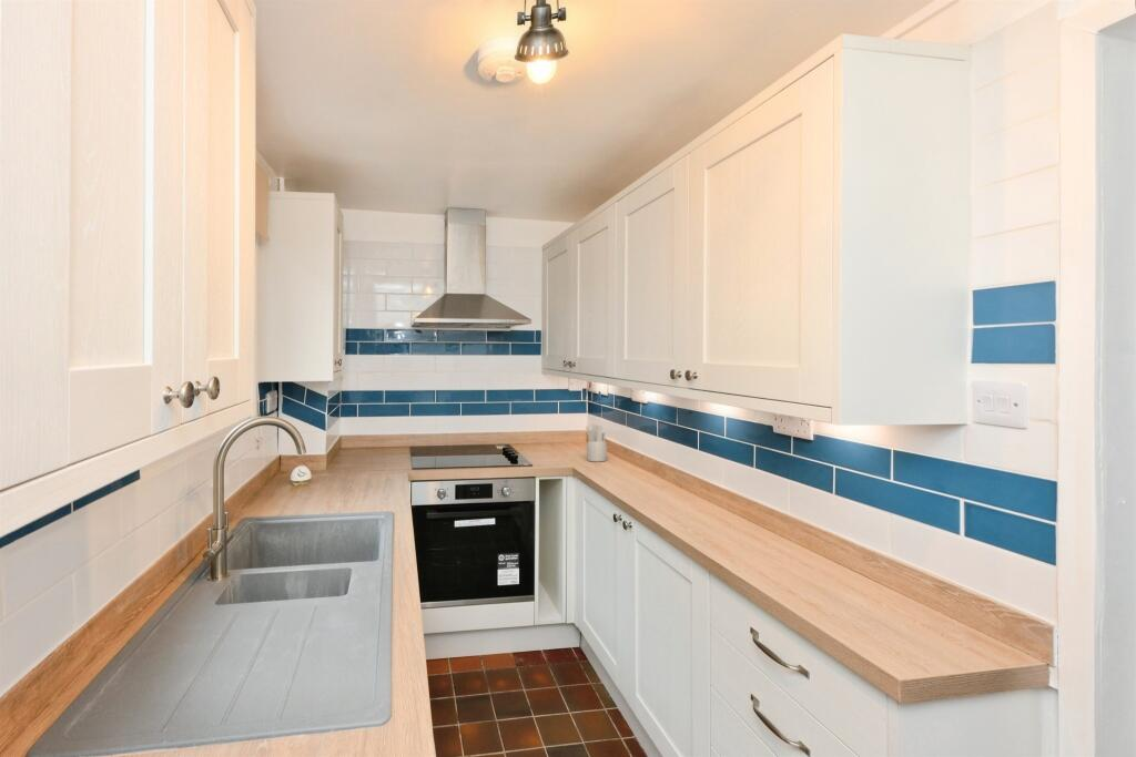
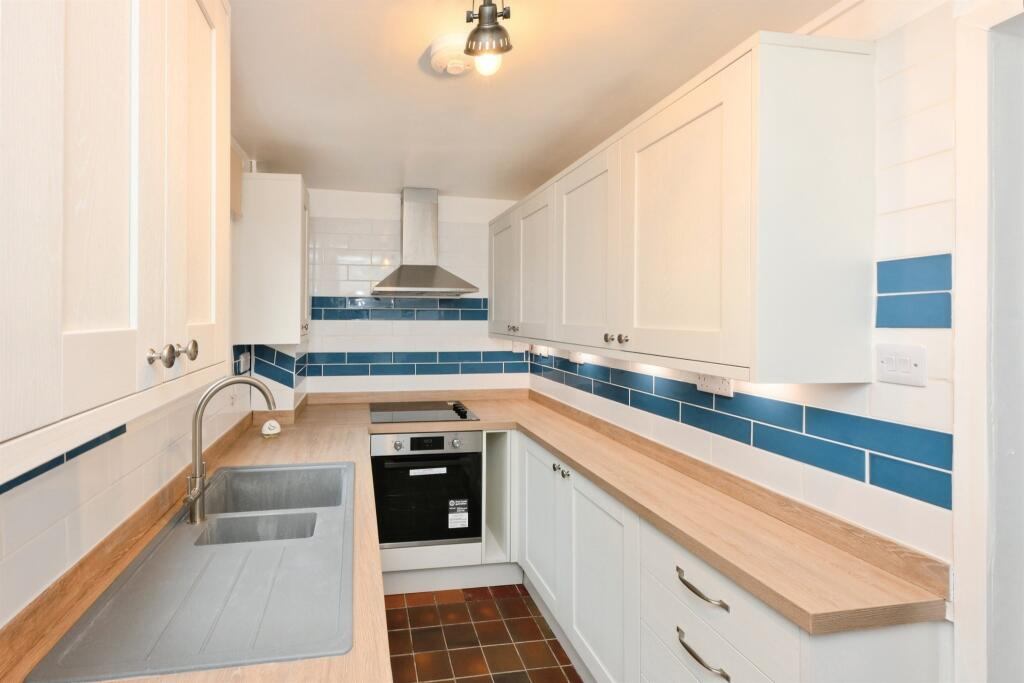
- utensil holder (596, 442)
